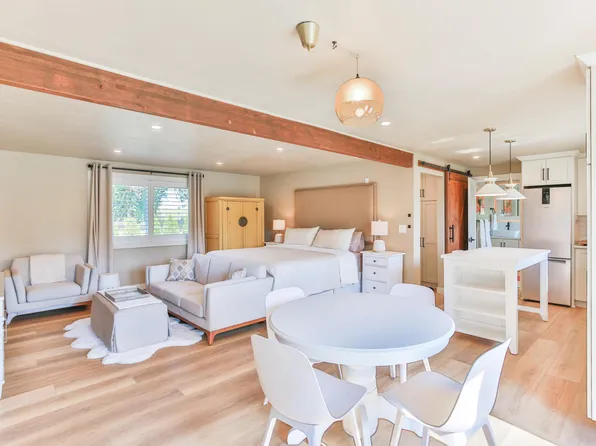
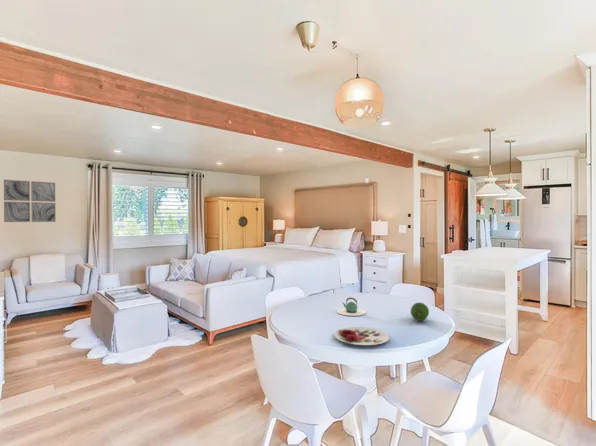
+ fruit (419, 311)
+ plate (361, 335)
+ wall art (31, 202)
+ teapot (351, 304)
